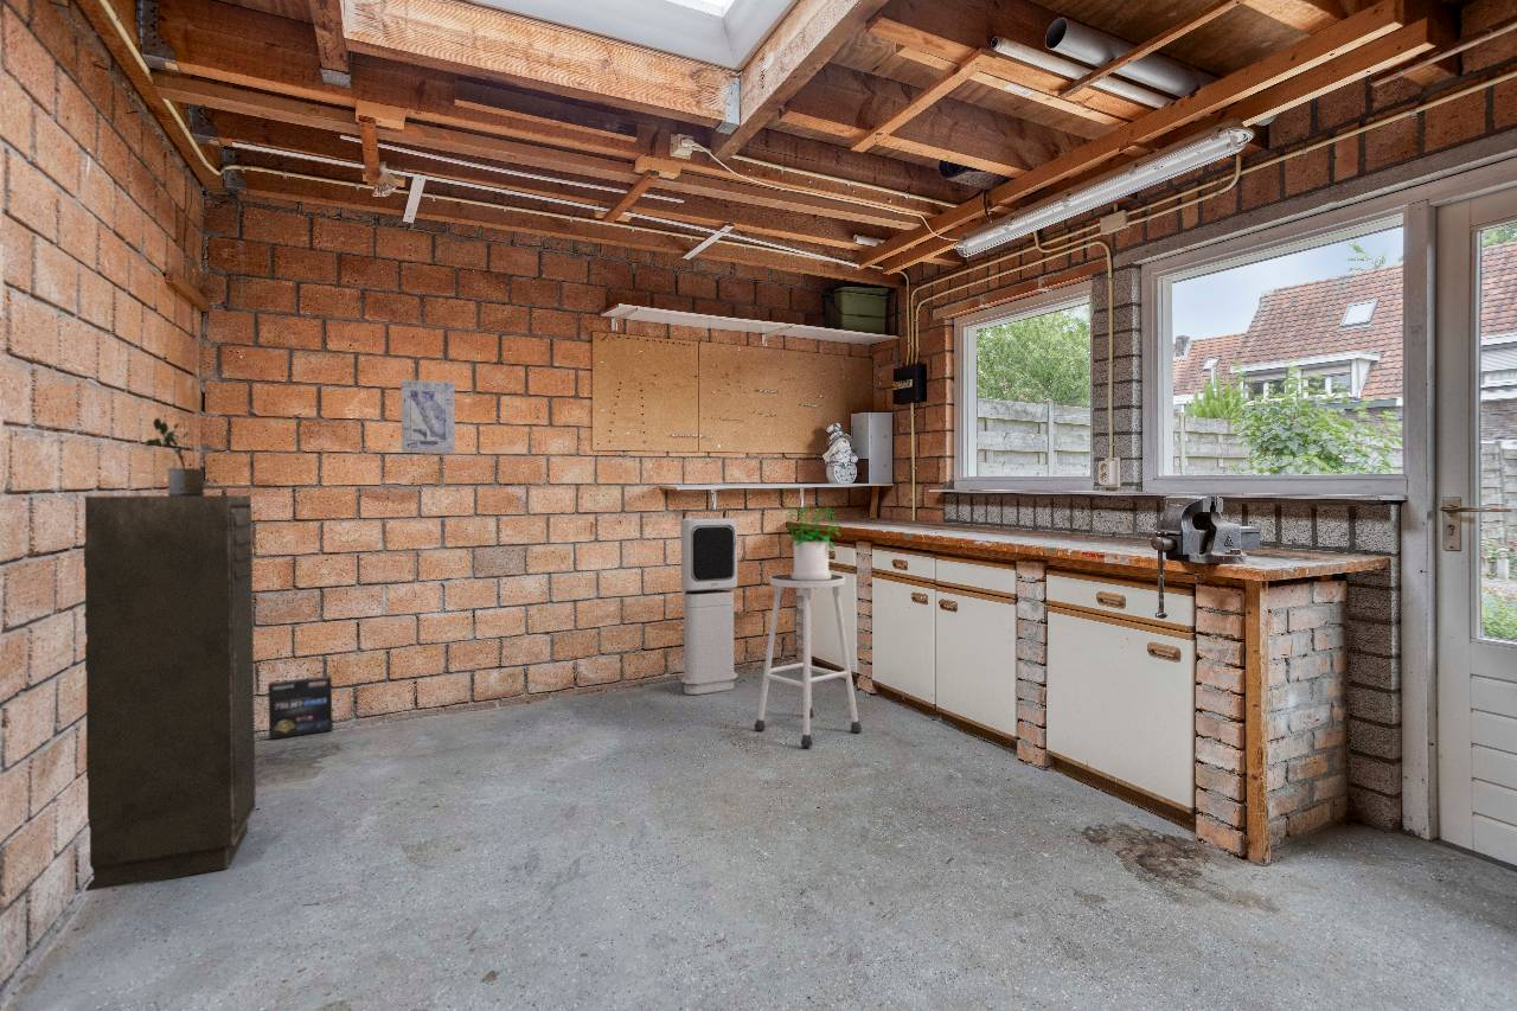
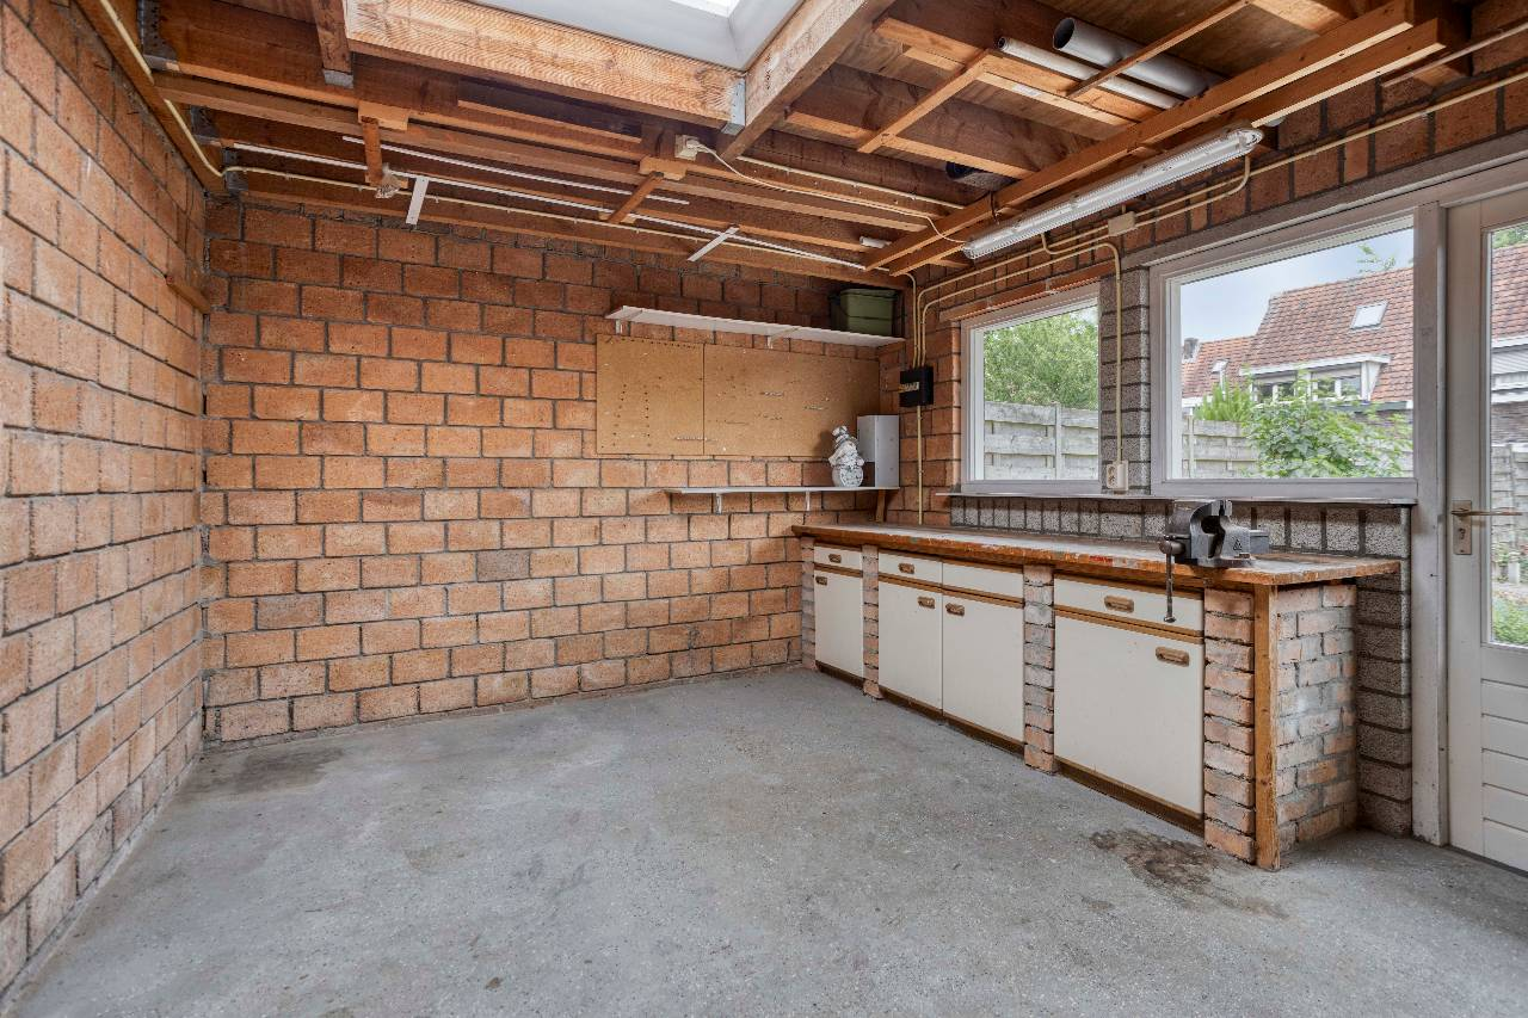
- potted plant (811, 540)
- box (301, 706)
- stool (807, 653)
- storage cabinet (177, 677)
- wall art (428, 416)
- potted plant (178, 455)
- air purifier (702, 602)
